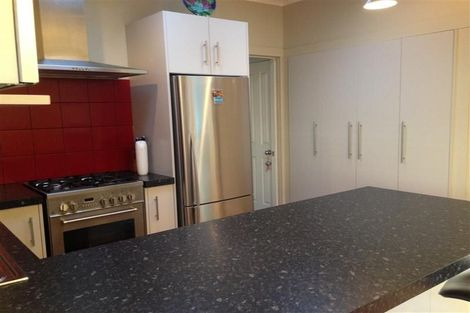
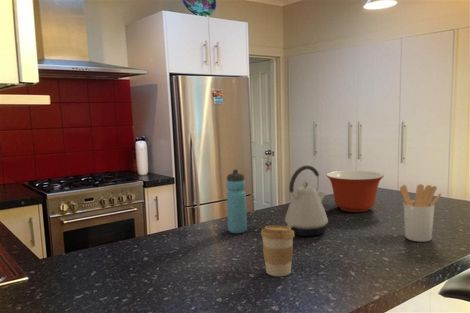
+ water bottle (236, 200)
+ coffee cup (277, 248)
+ mixing bowl (354, 191)
+ kettle (307, 198)
+ utensil holder (420, 210)
